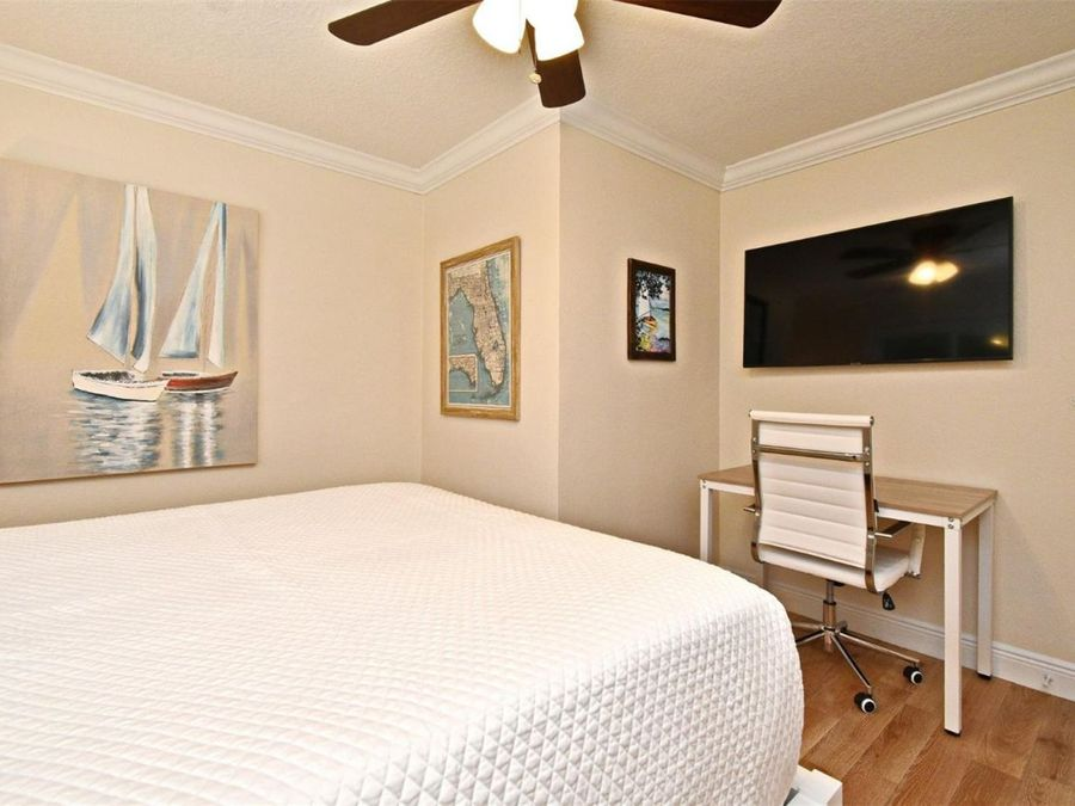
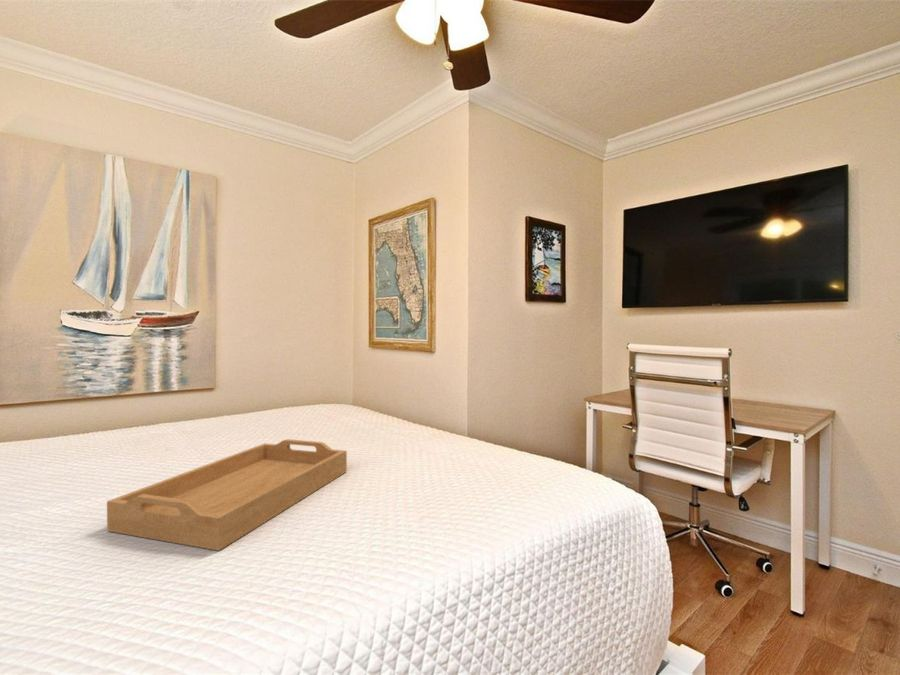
+ serving tray (247, 480)
